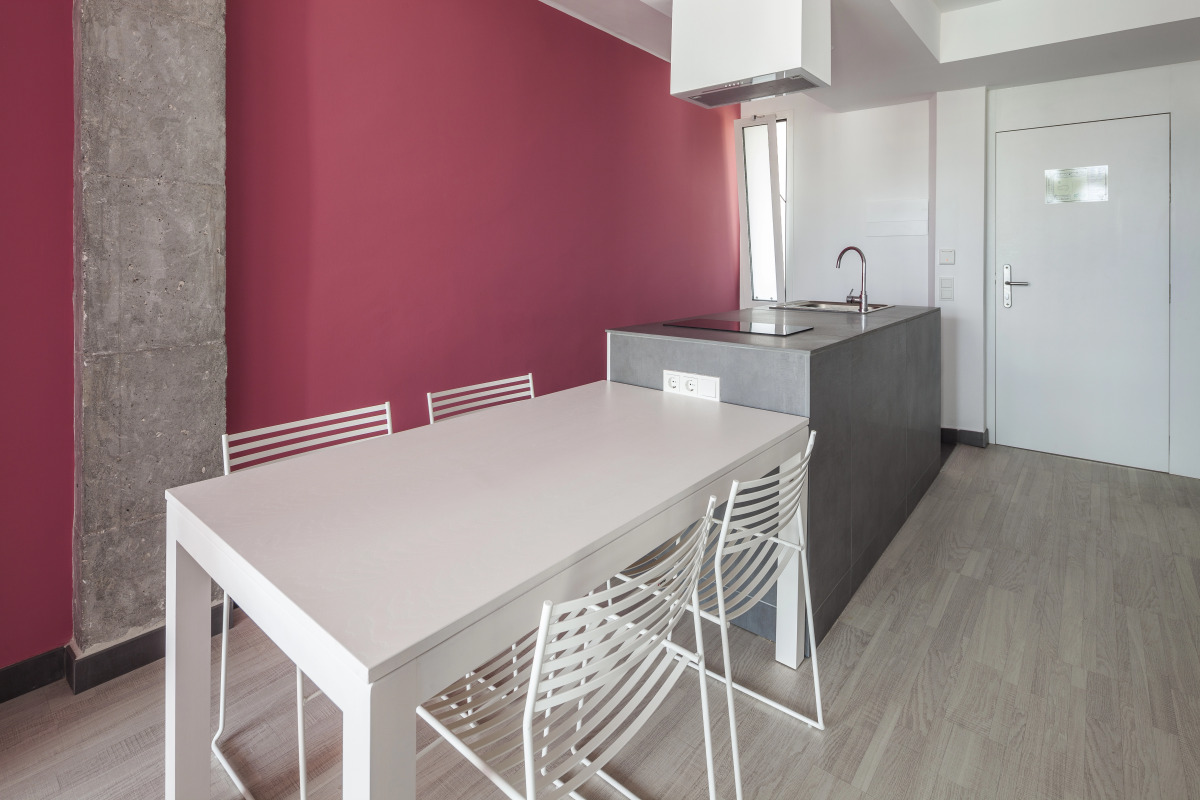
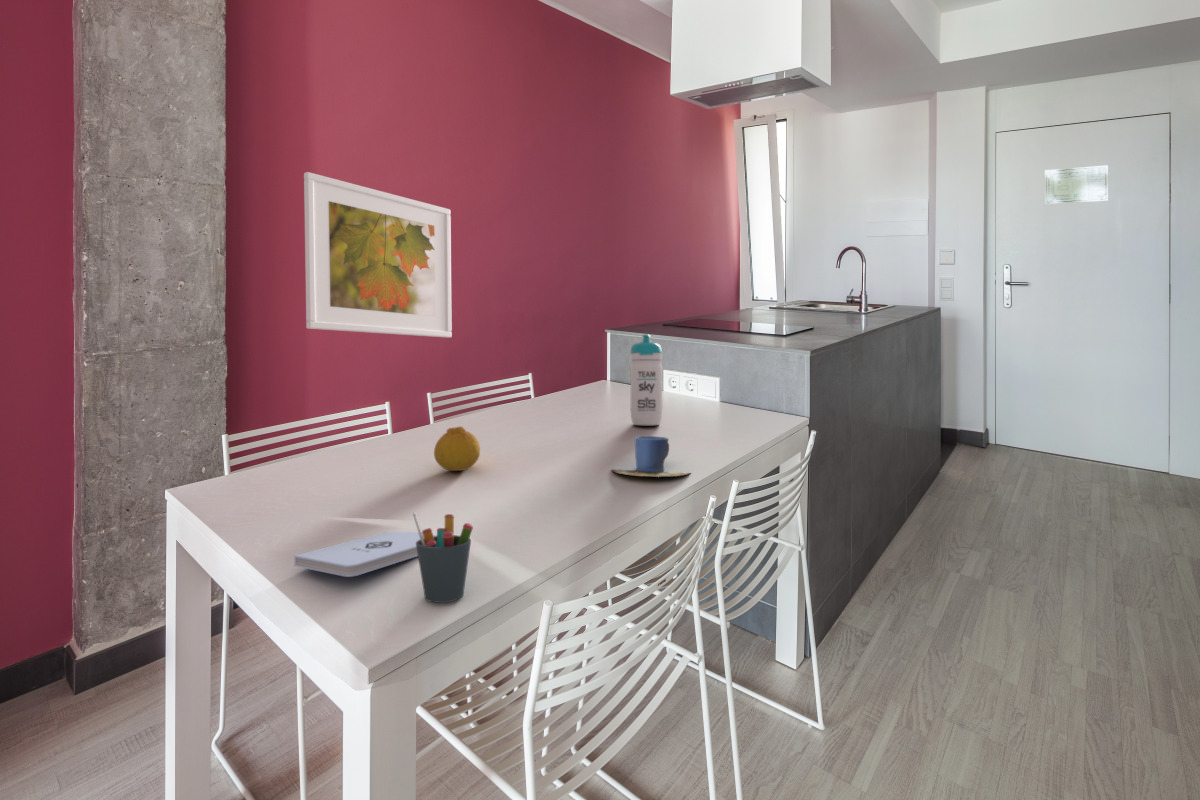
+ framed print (385, 263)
+ cup (651, 454)
+ pen holder (444, 553)
+ notepad (375, 550)
+ water bottle (646, 379)
+ fruit (457, 448)
